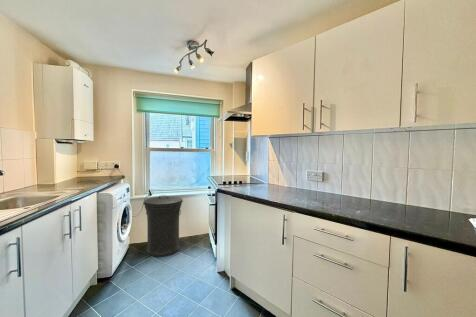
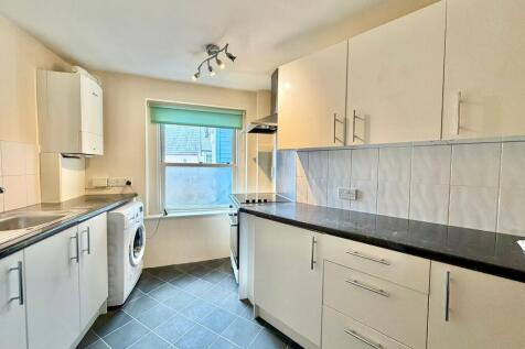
- trash can (163, 222)
